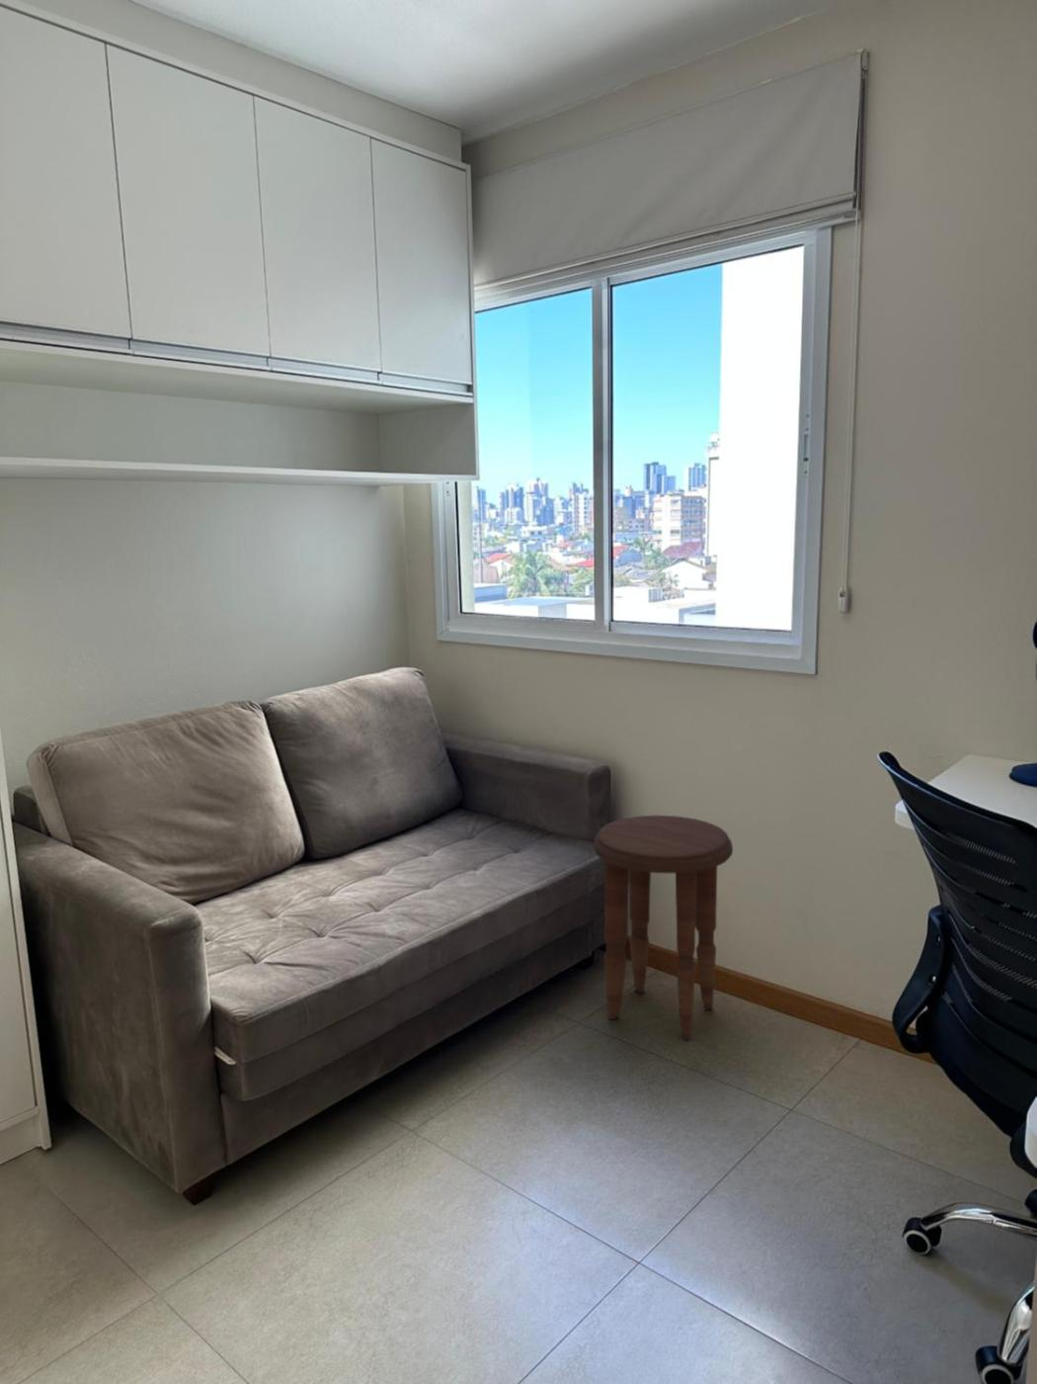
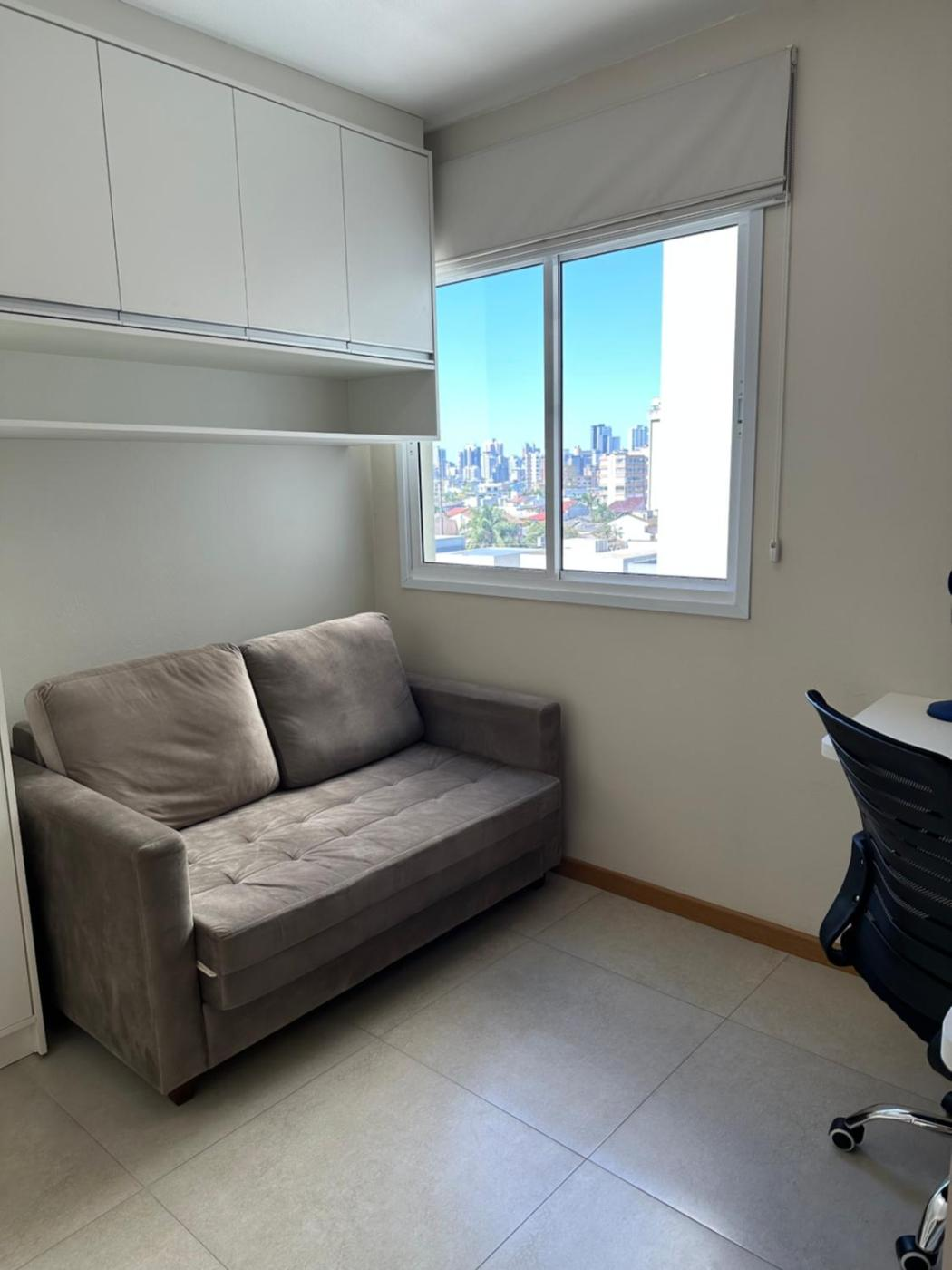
- side table (649, 921)
